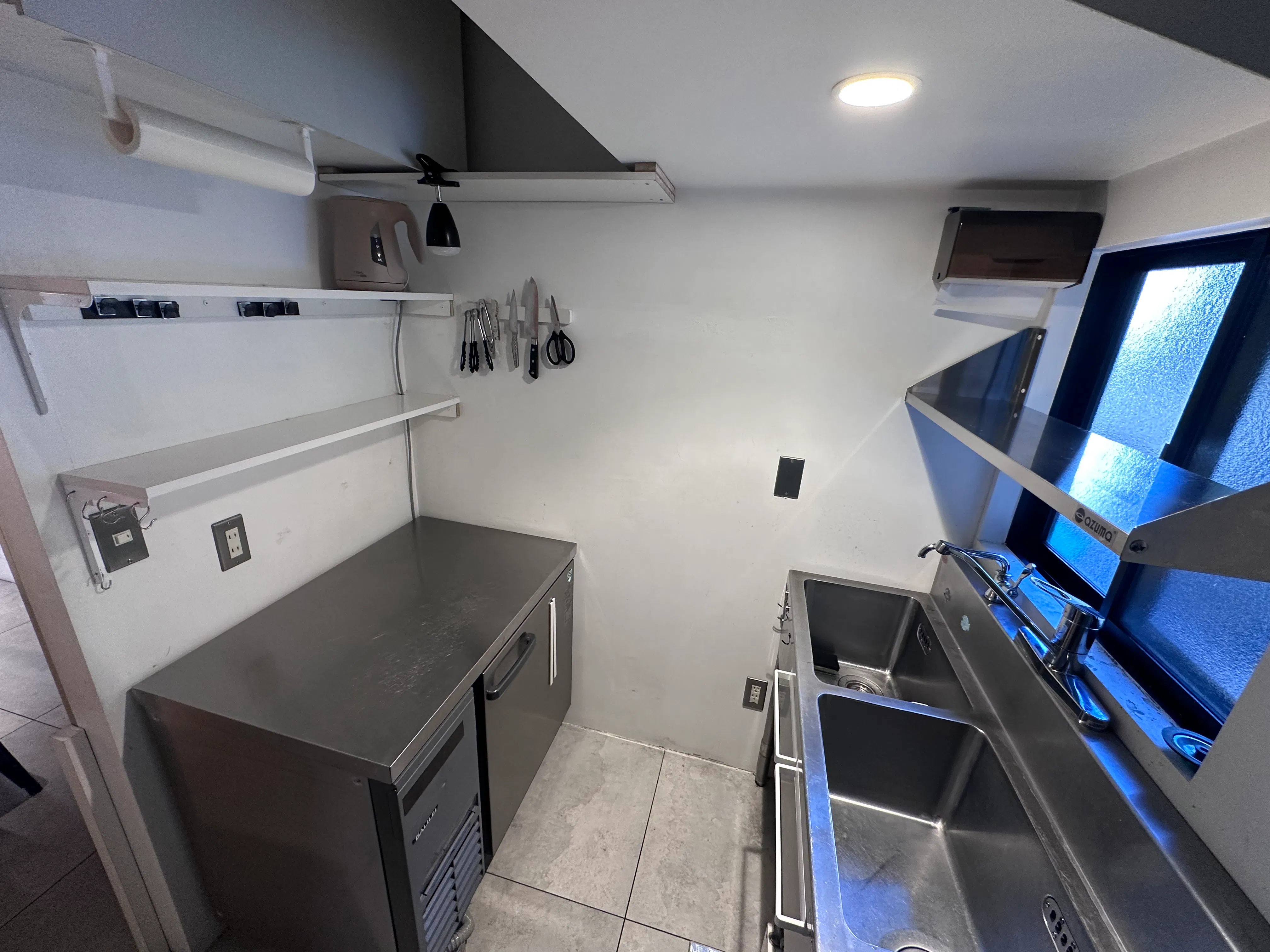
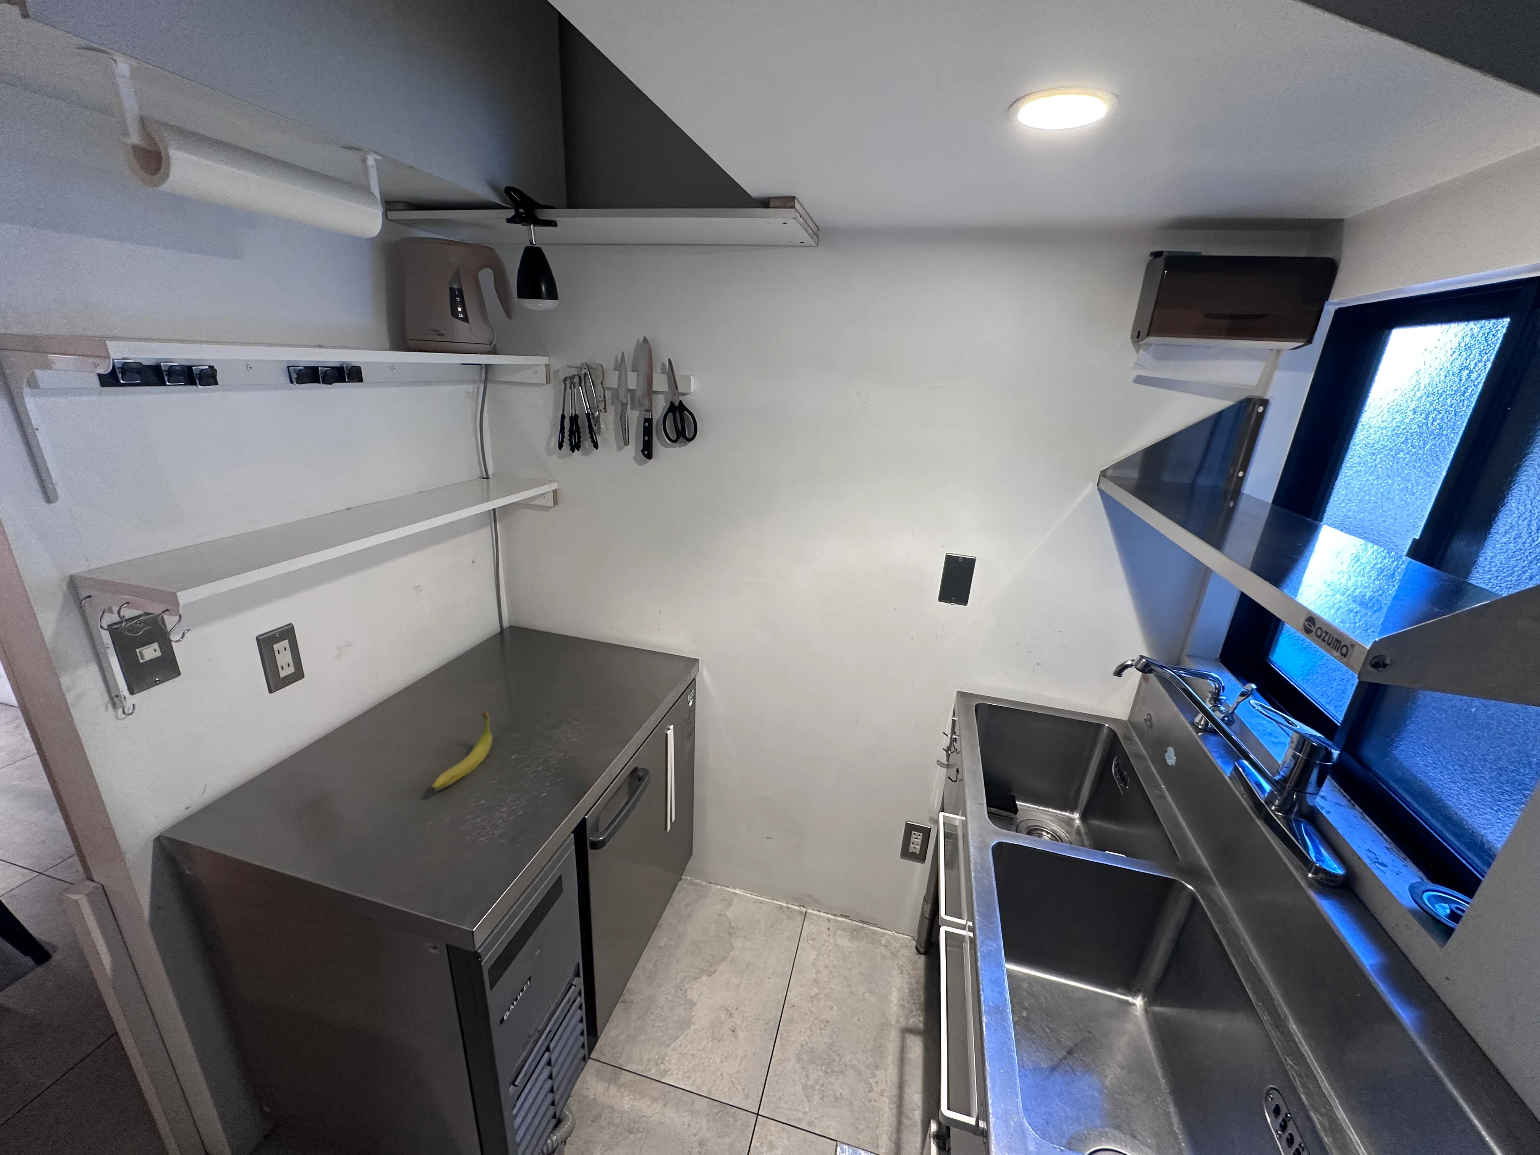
+ banana (467, 756)
